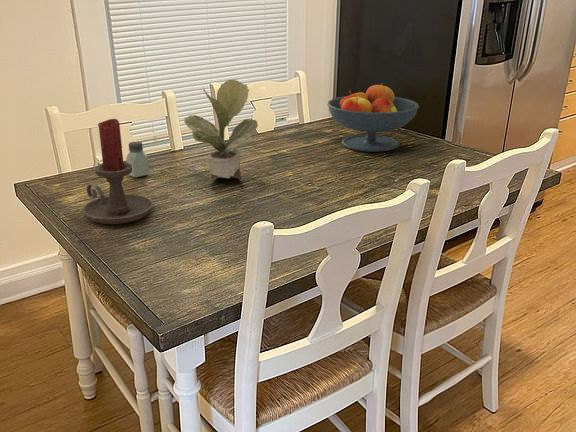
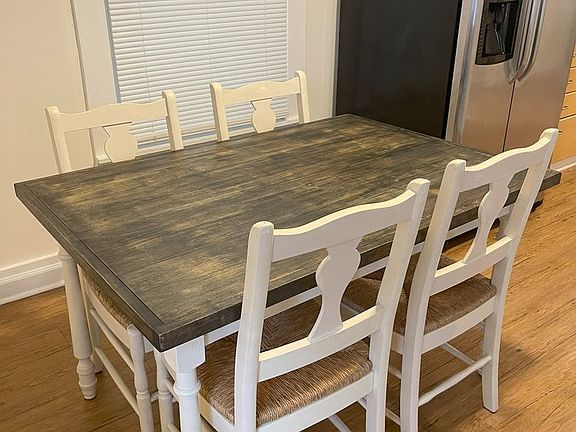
- saltshaker (136, 159)
- candle holder (108, 166)
- fruit bowl (372, 116)
- potted plant (217, 135)
